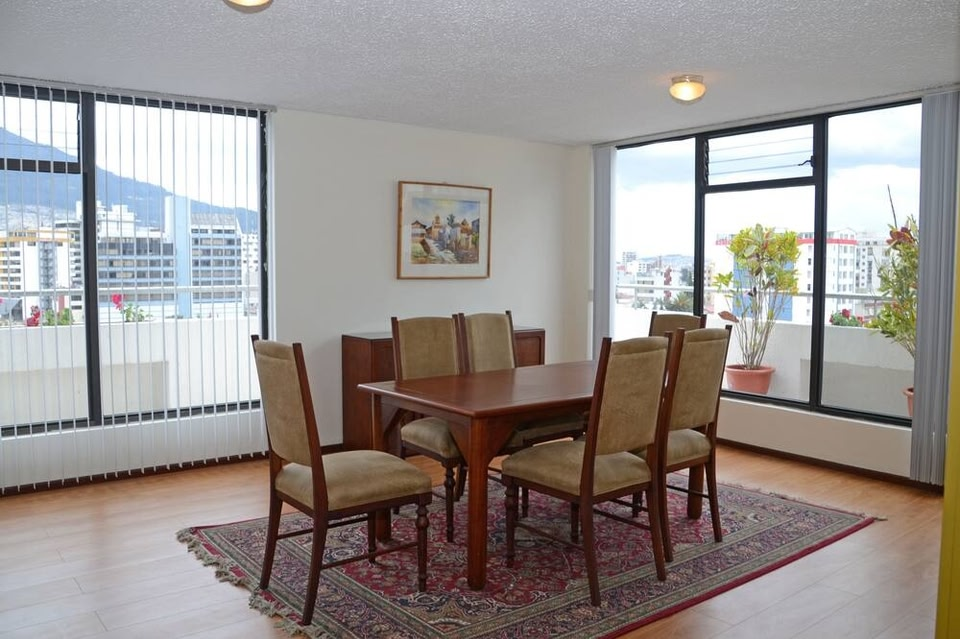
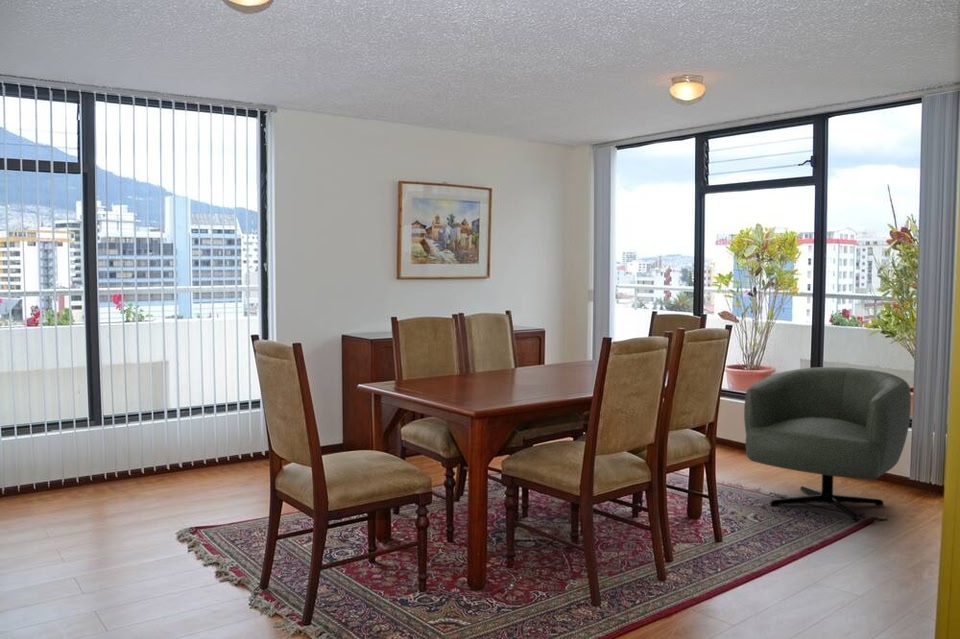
+ armchair (828, 438)
